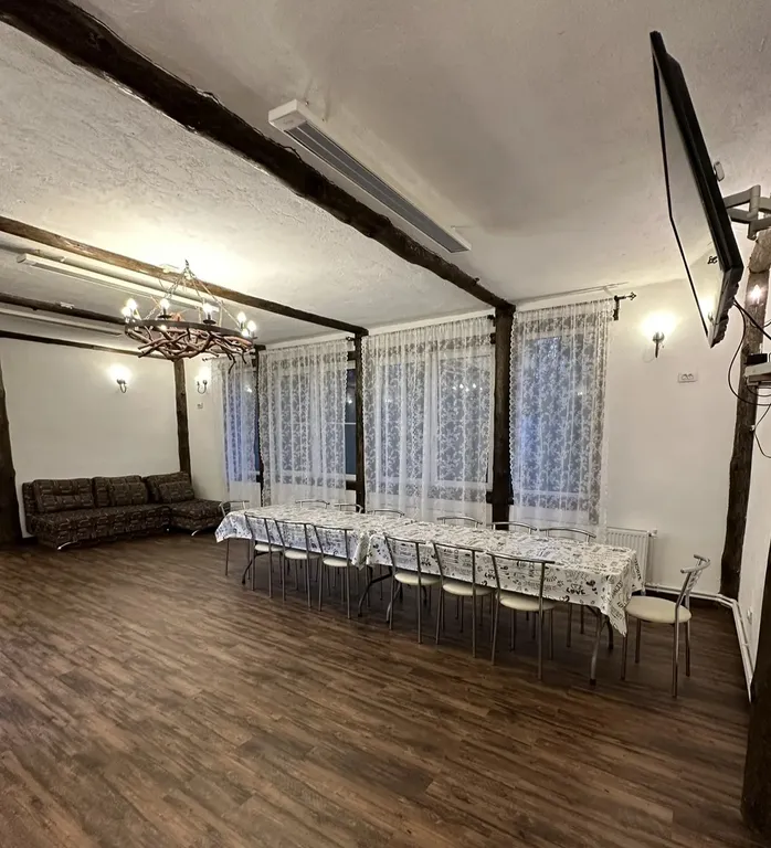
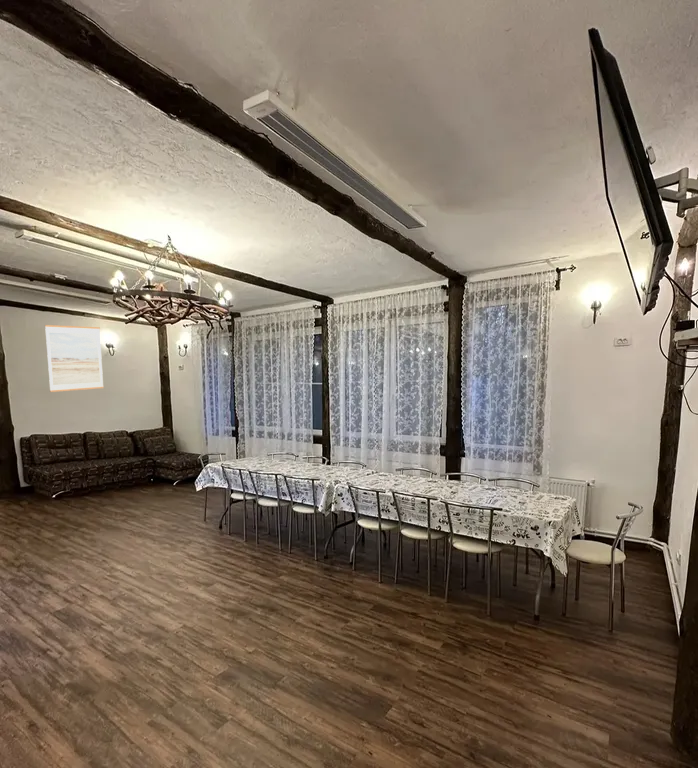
+ wall art (75, 358)
